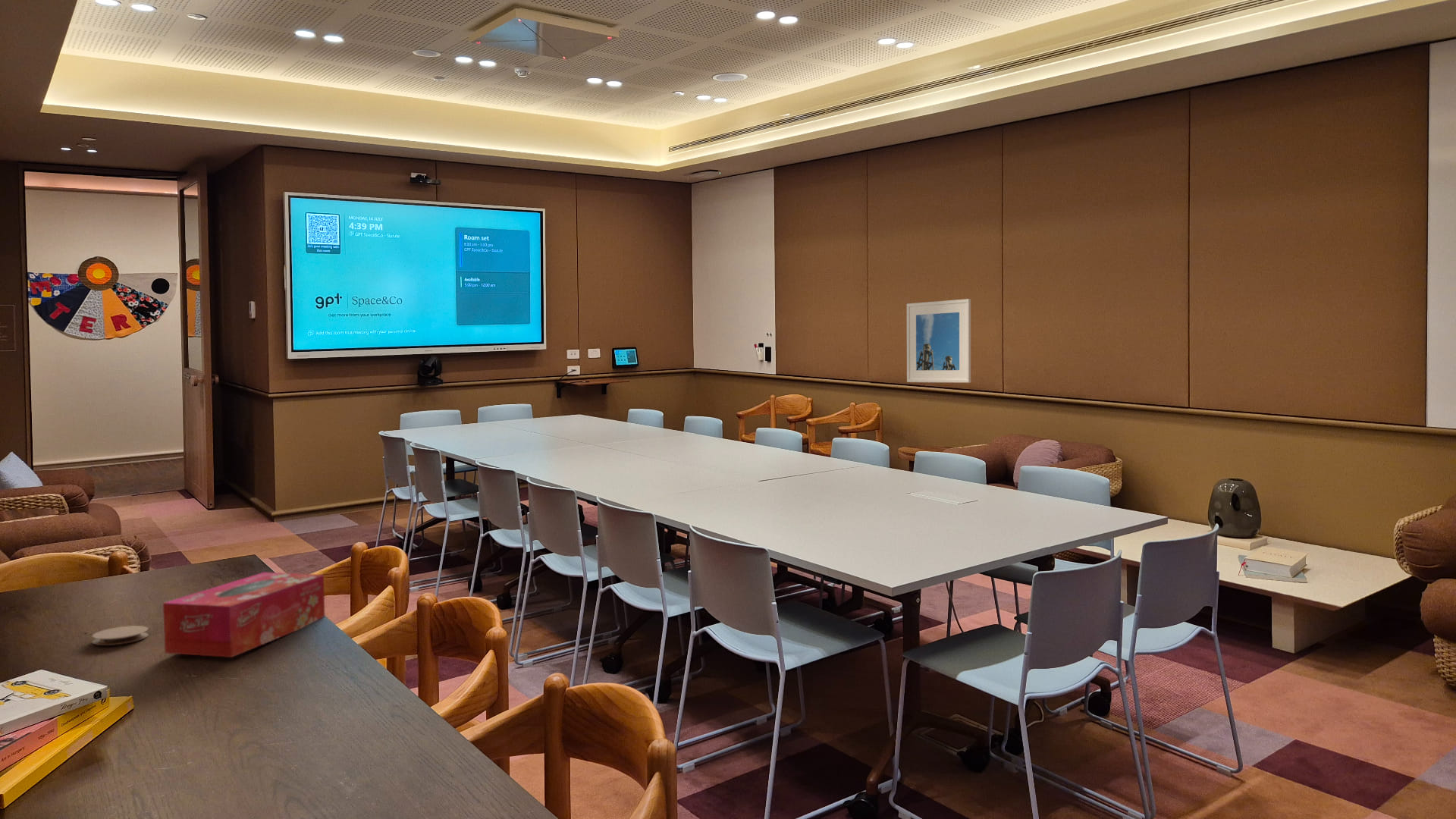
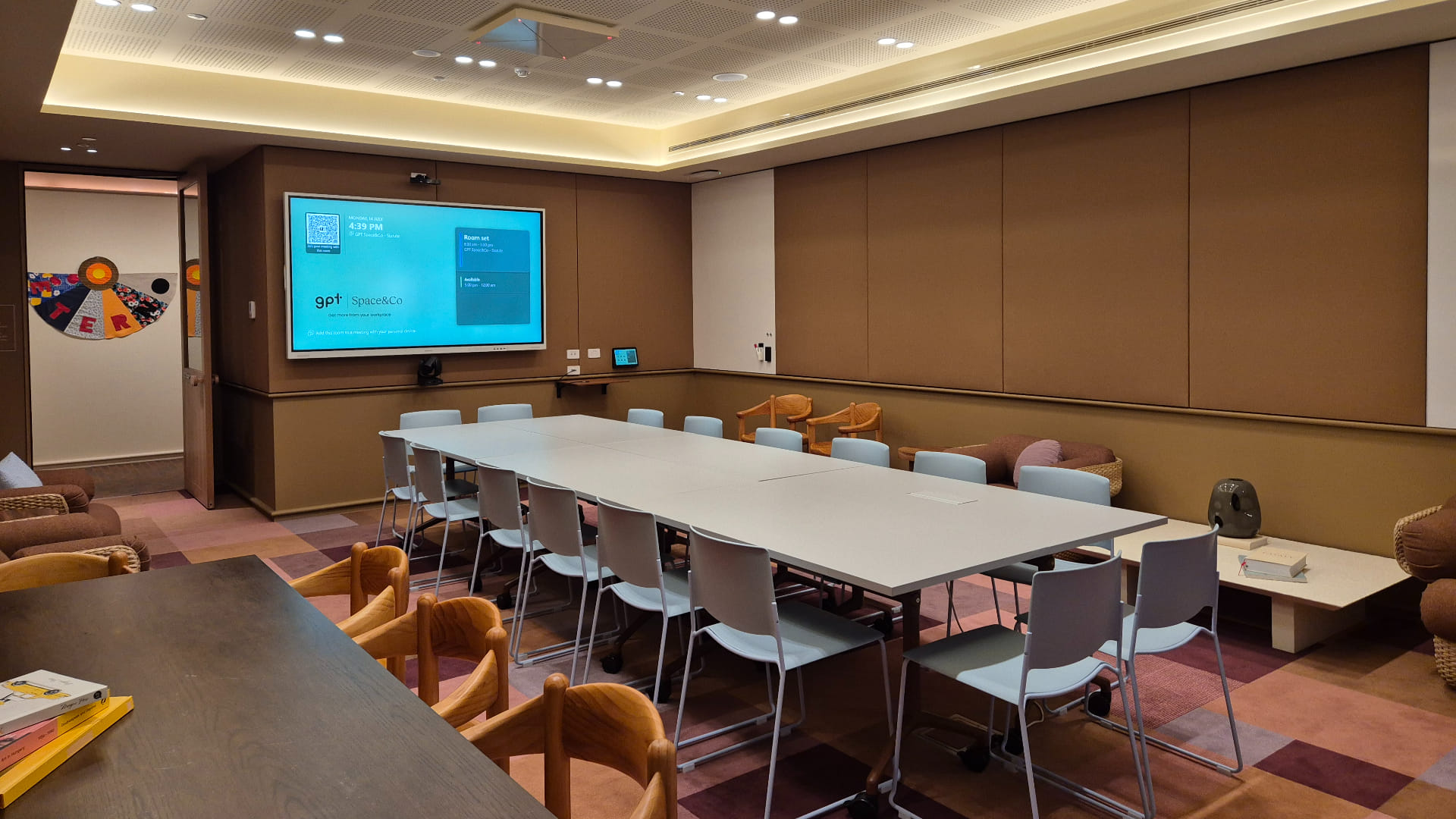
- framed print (937, 342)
- tissue box (249, 611)
- coaster (121, 635)
